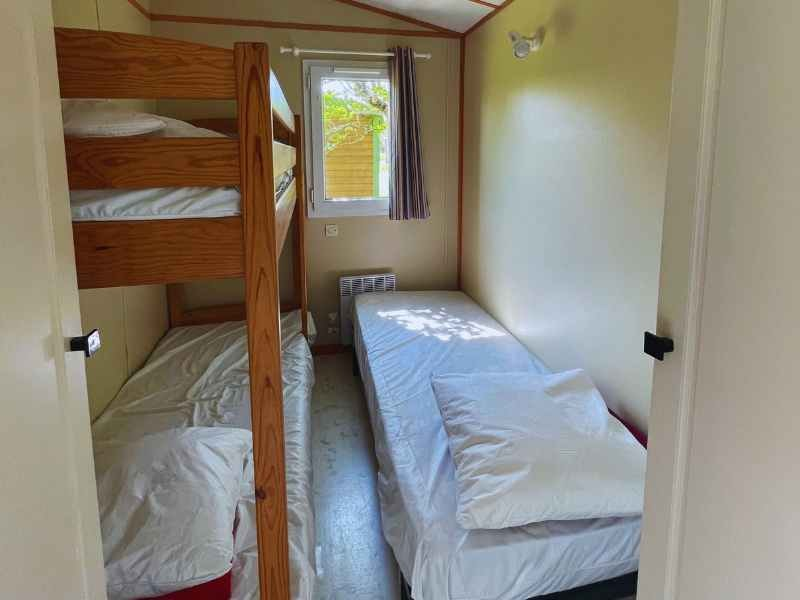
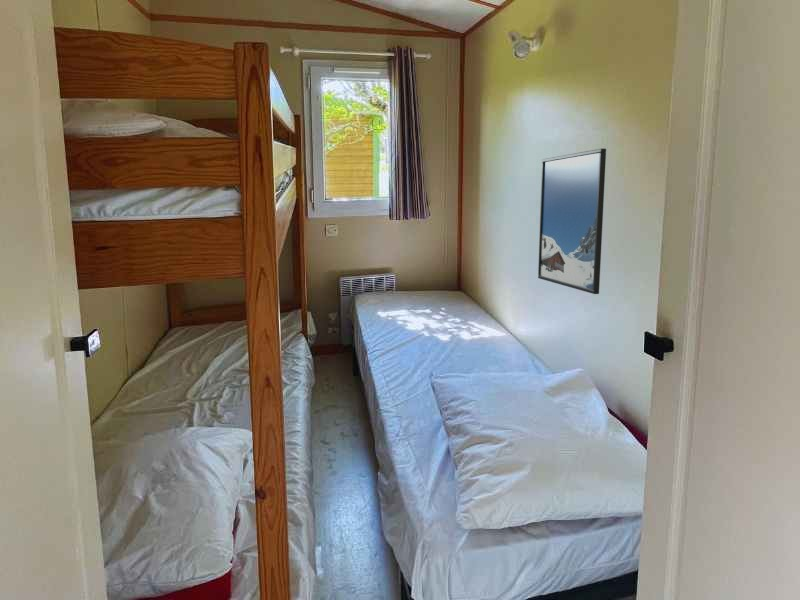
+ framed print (568, 221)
